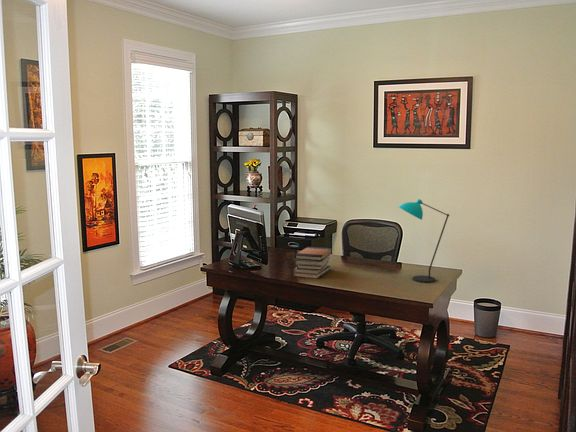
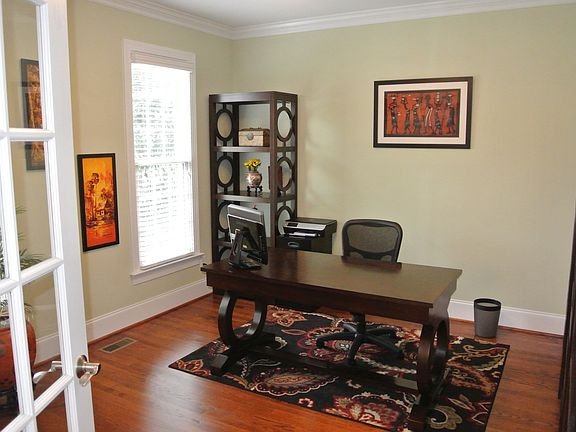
- desk lamp (437, 244)
- book stack (313, 262)
